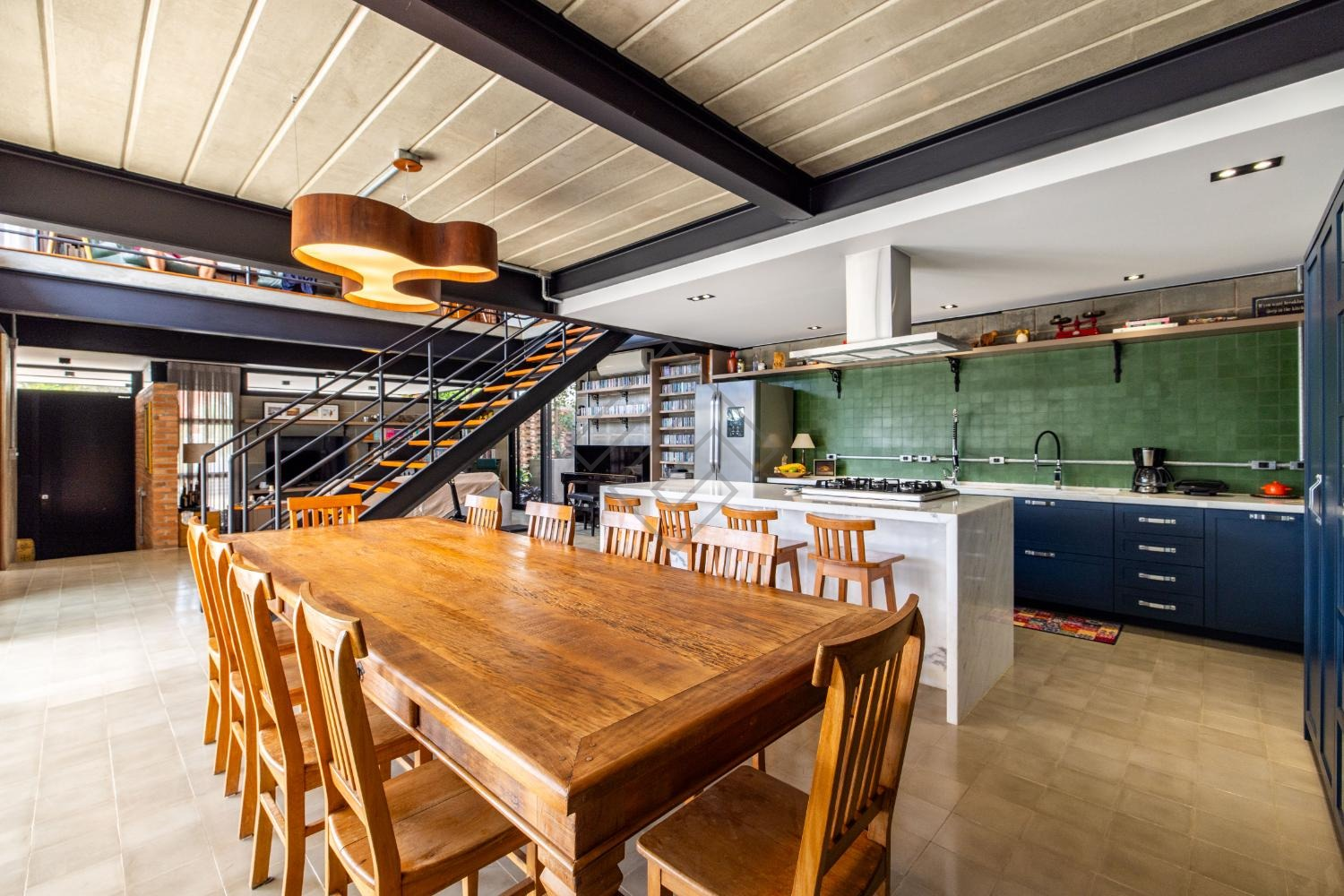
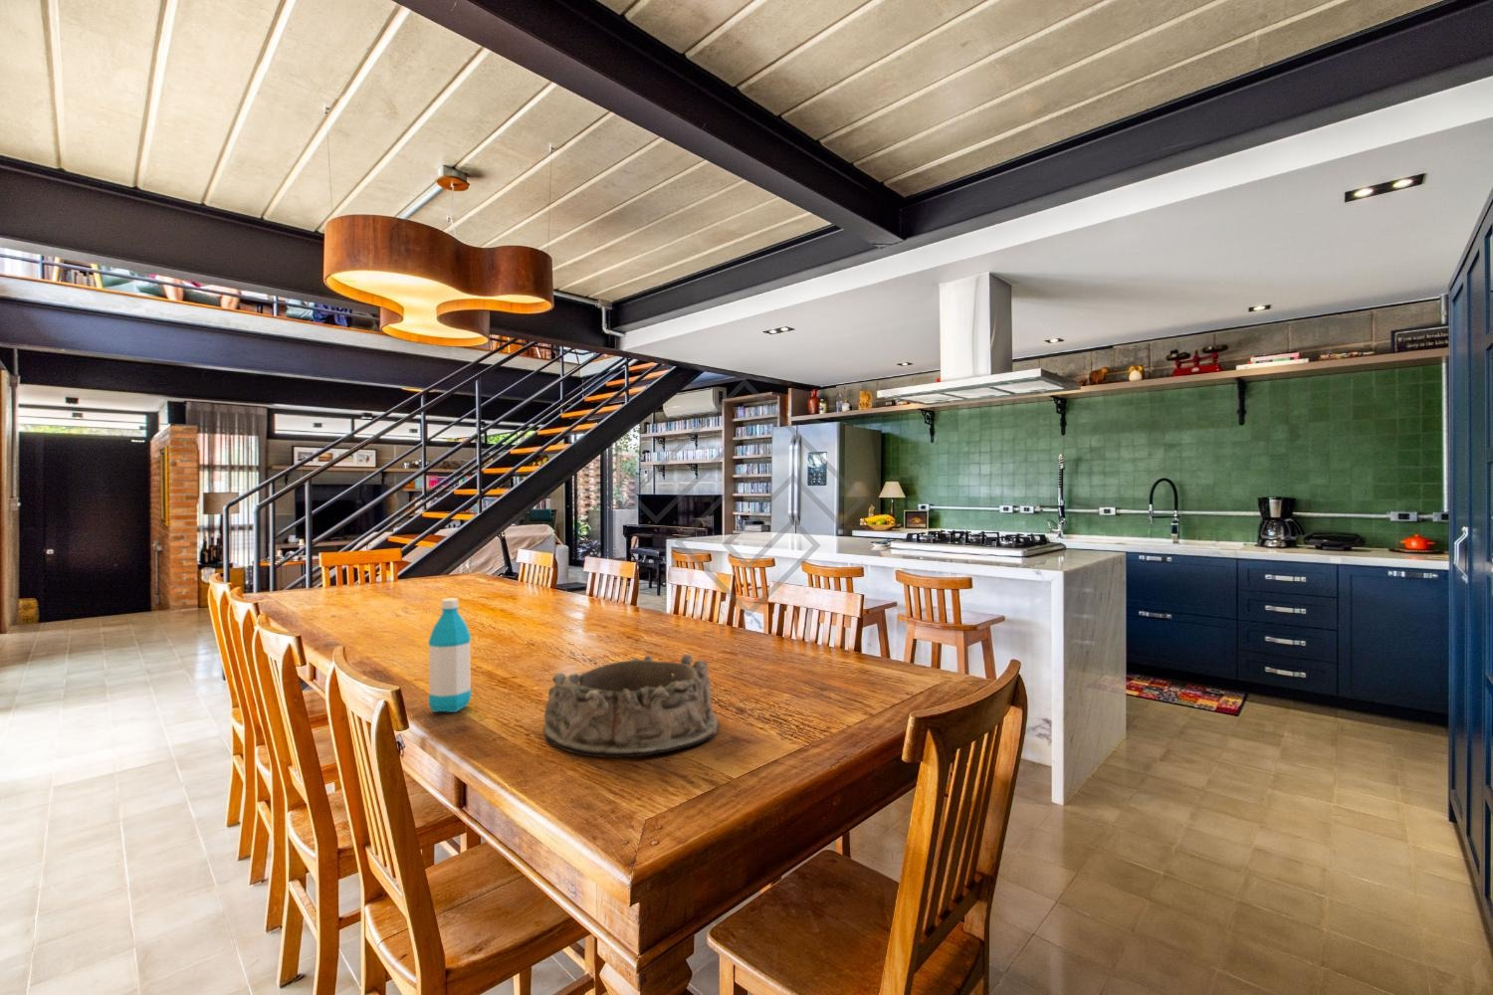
+ water bottle (450, 654)
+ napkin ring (633, 698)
